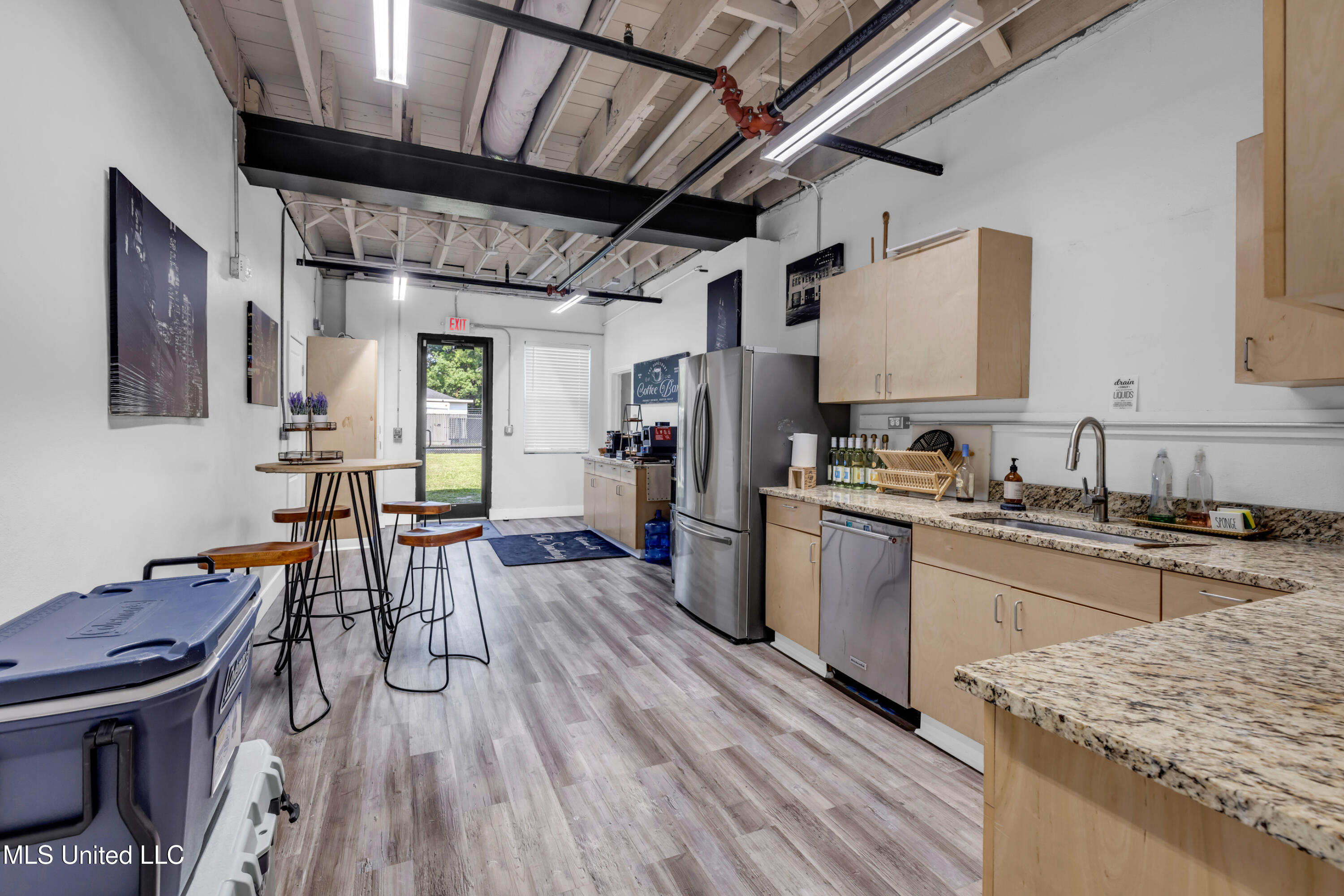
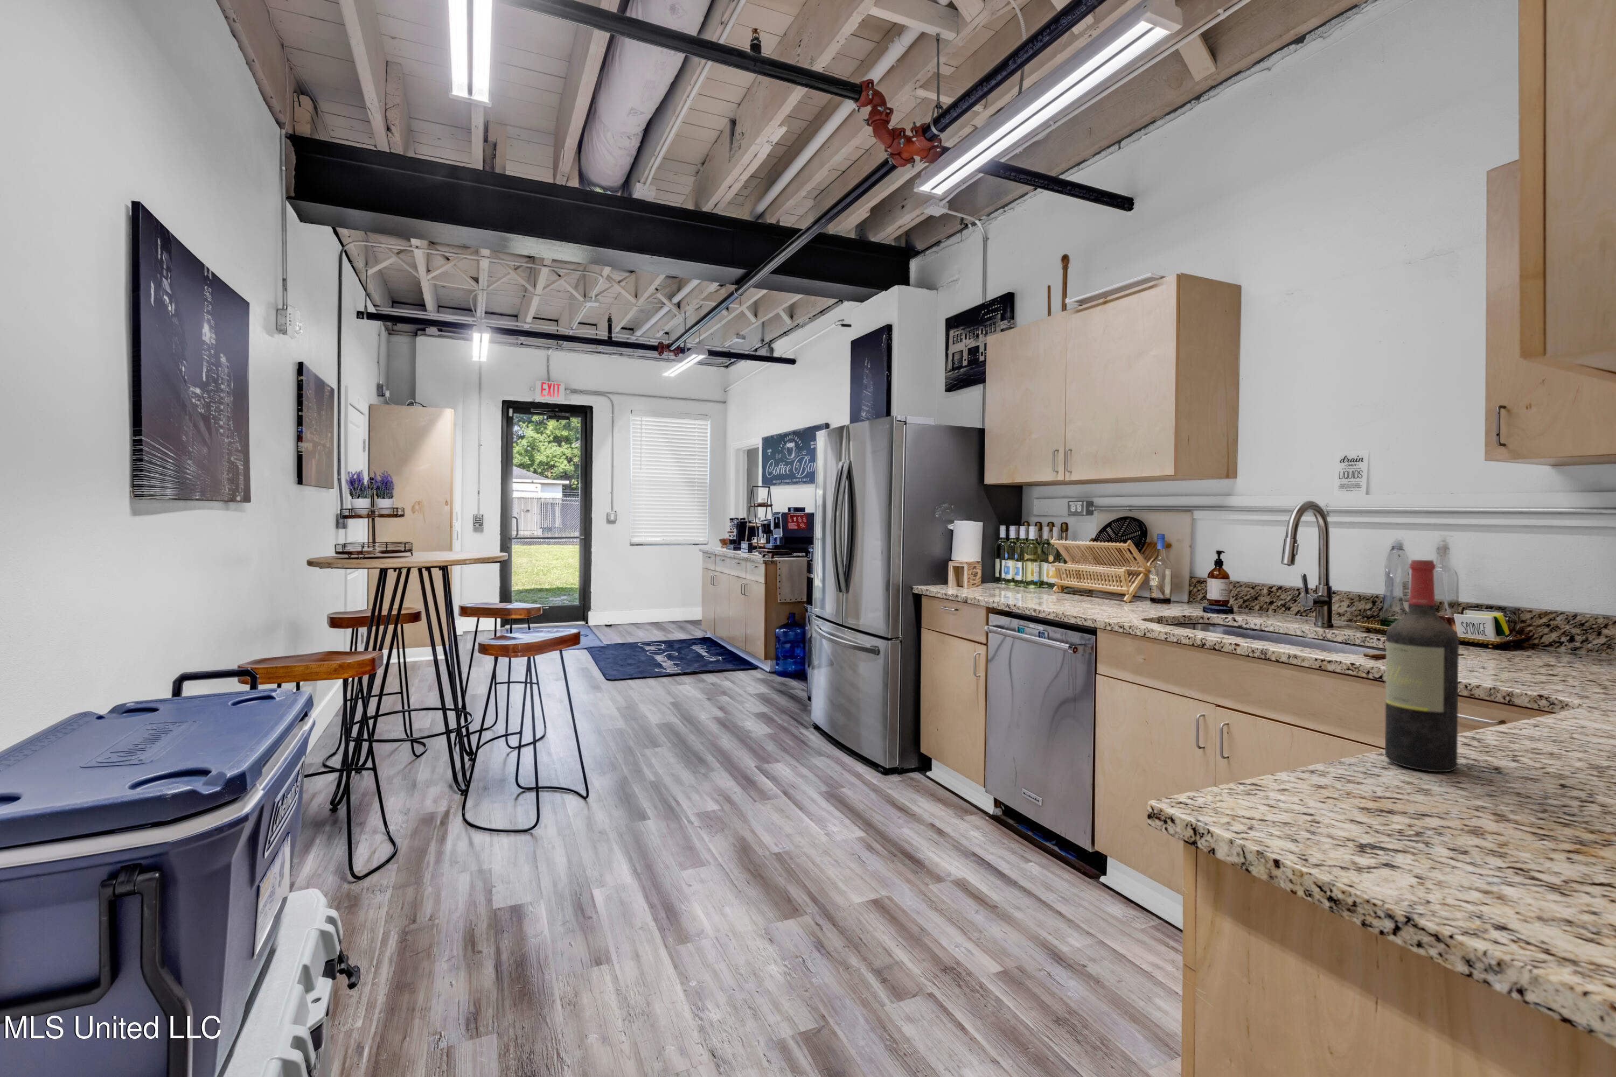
+ wine bottle (1421, 662)
